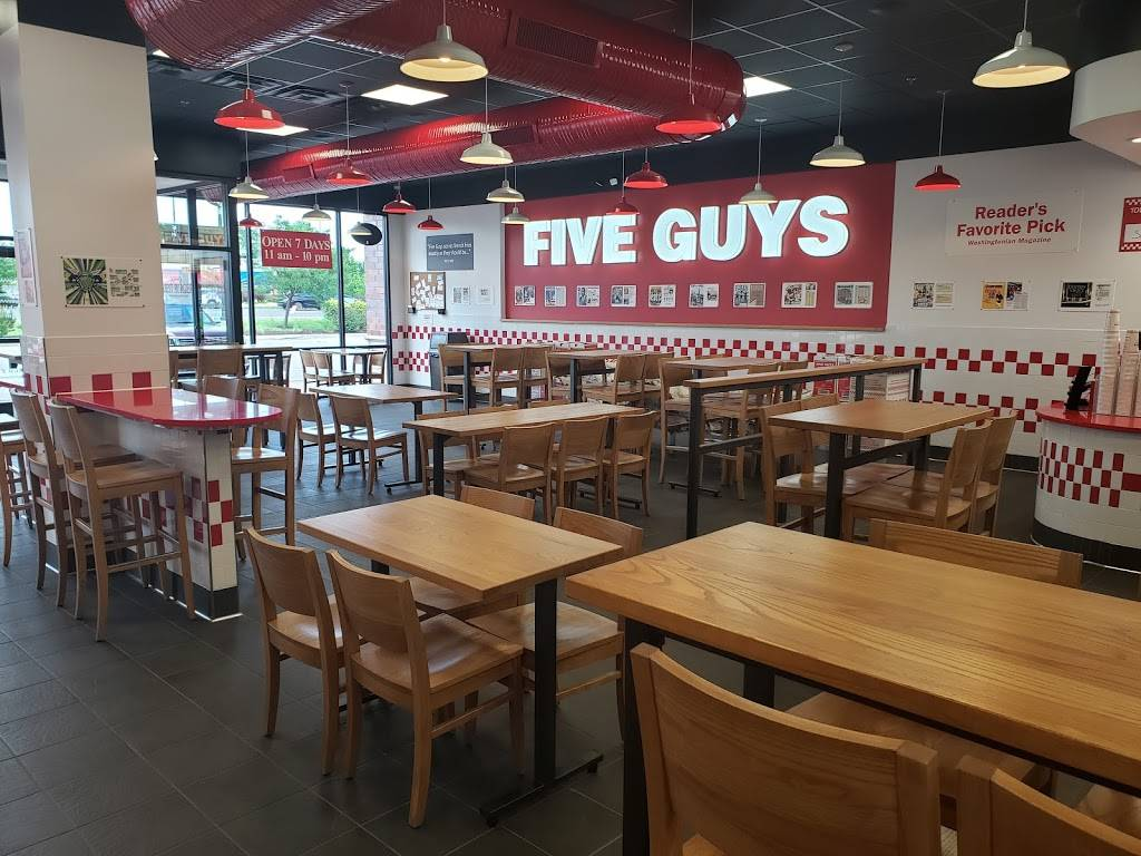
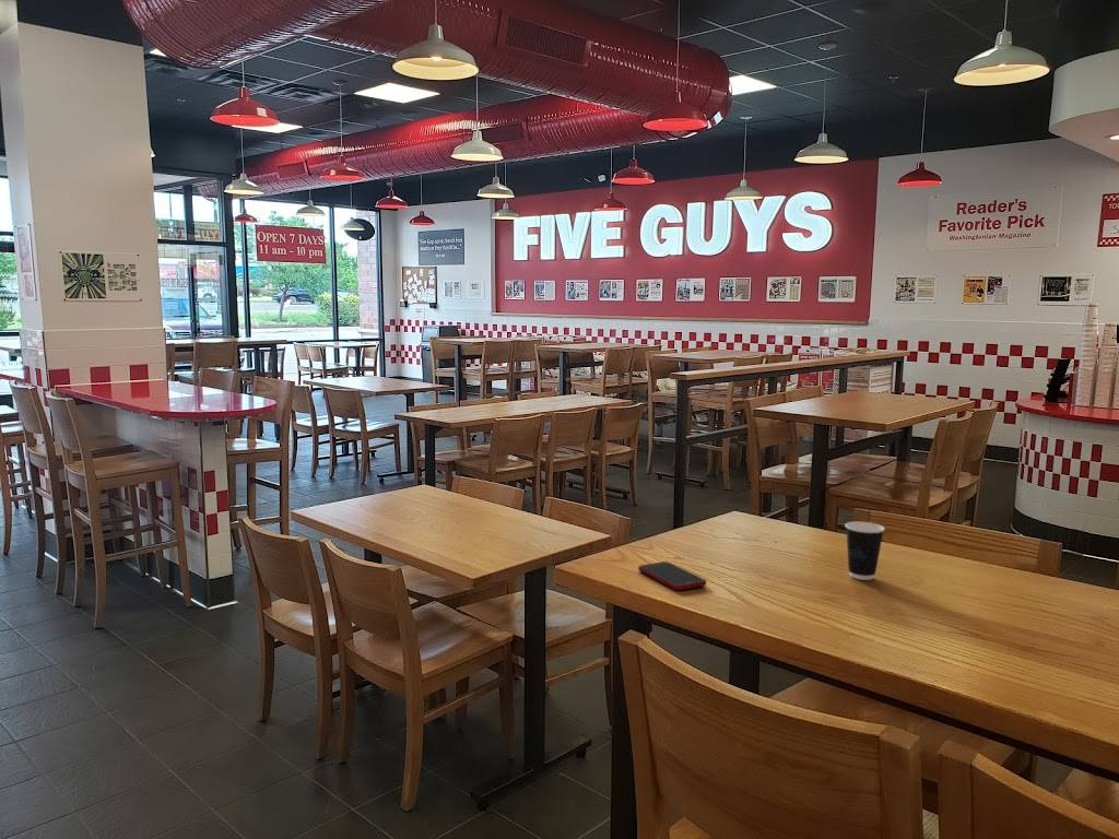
+ dixie cup (863, 551)
+ cell phone (671, 575)
